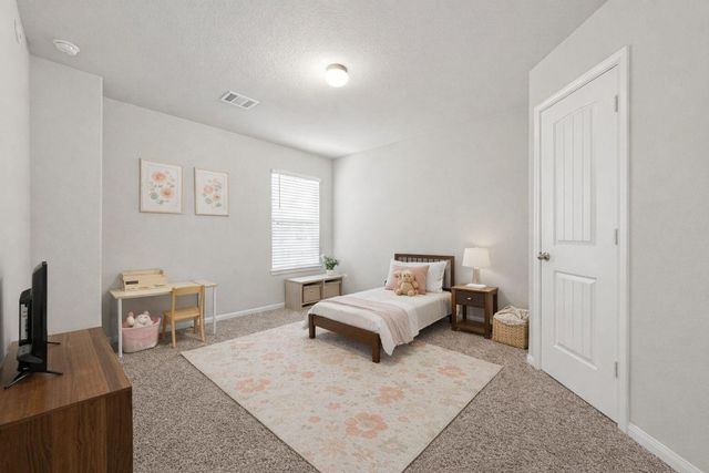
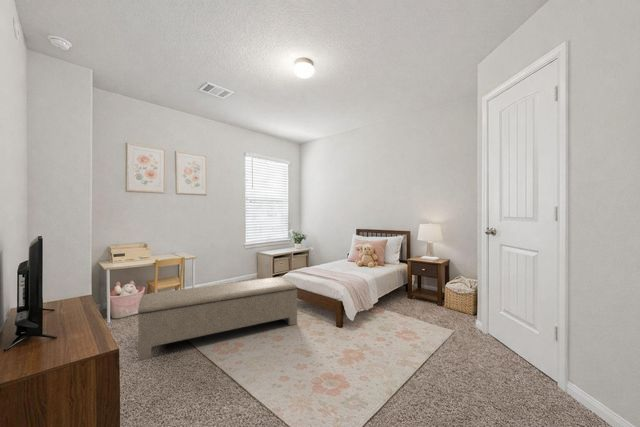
+ bench (224, 309)
